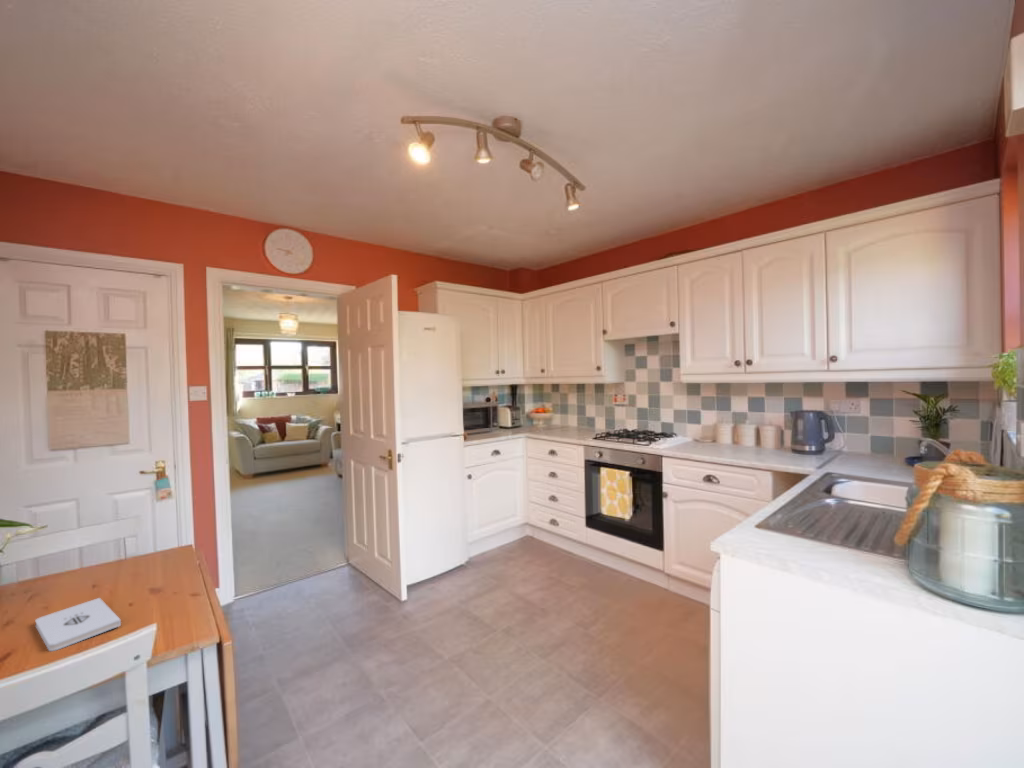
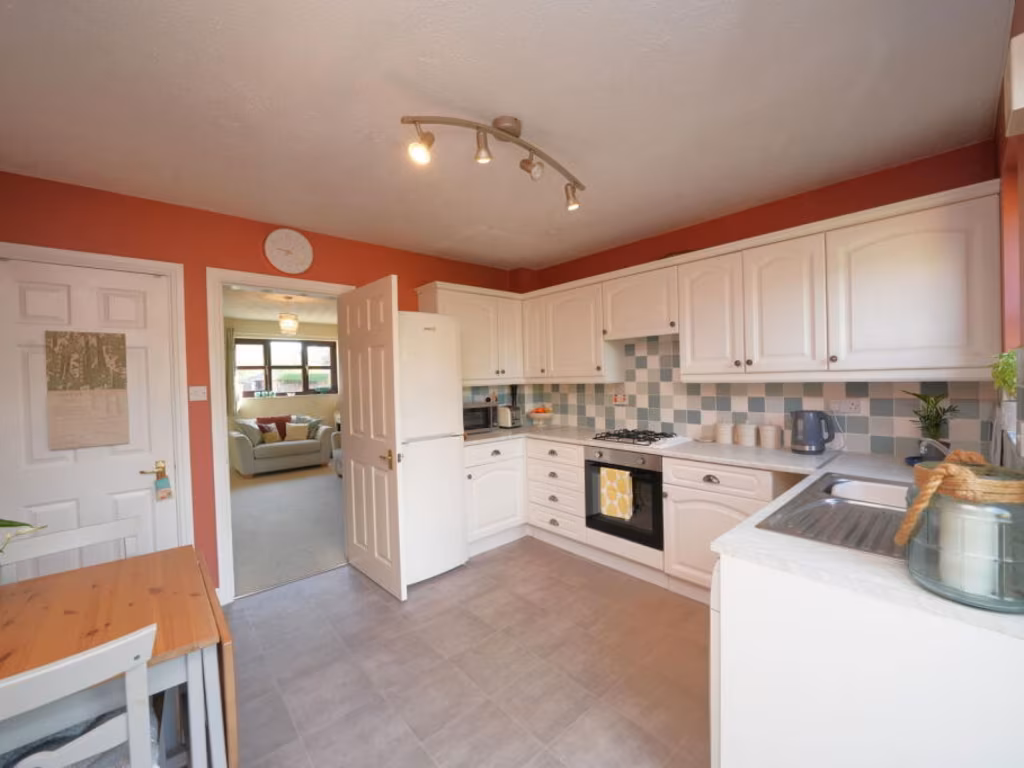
- notepad (77, 622)
